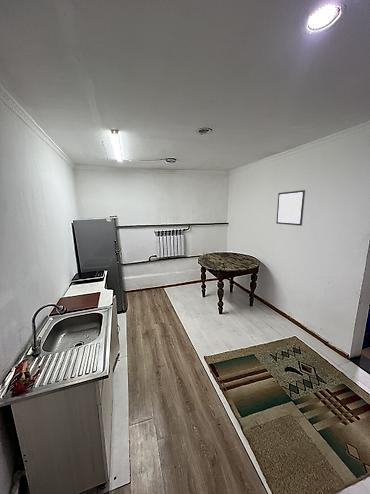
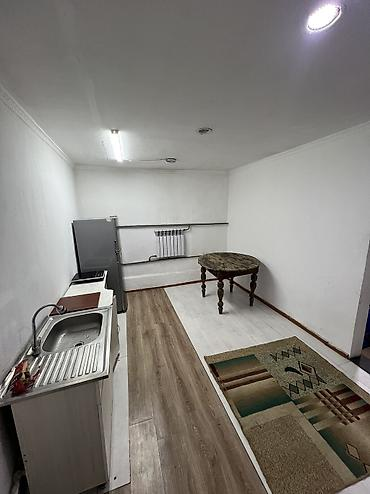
- wall art (289, 208)
